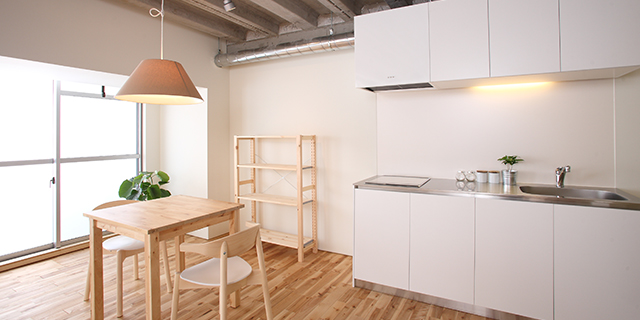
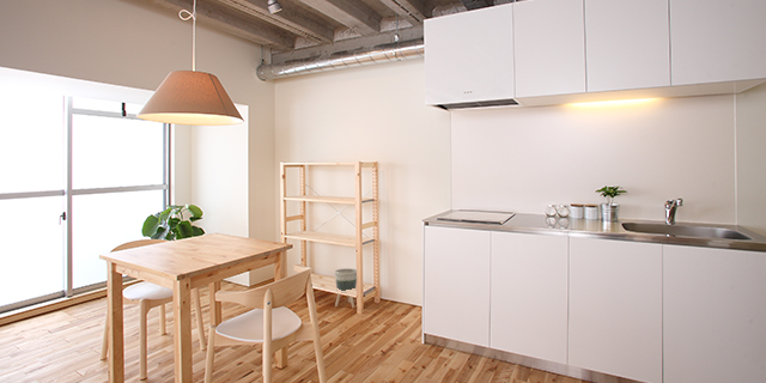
+ planter (346, 287)
